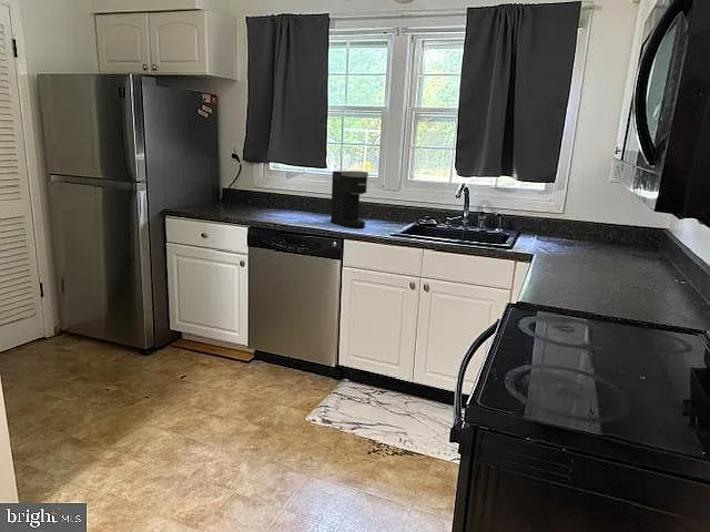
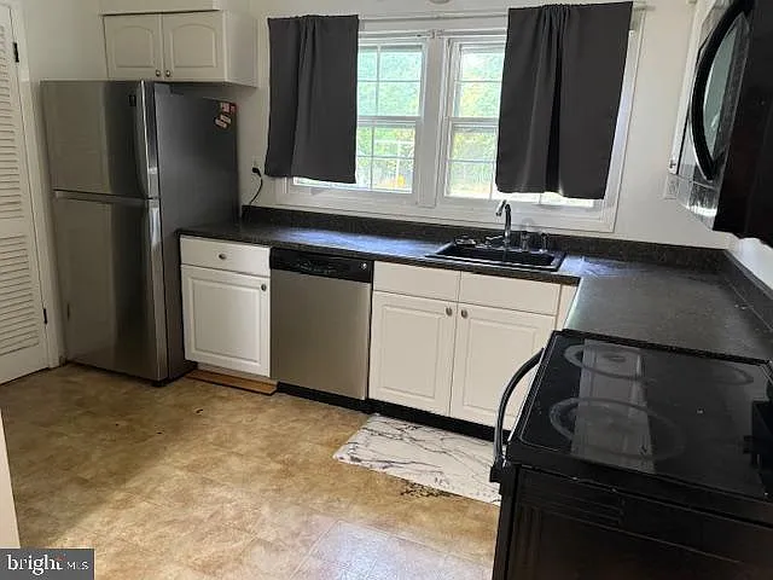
- coffee maker (348, 197)
